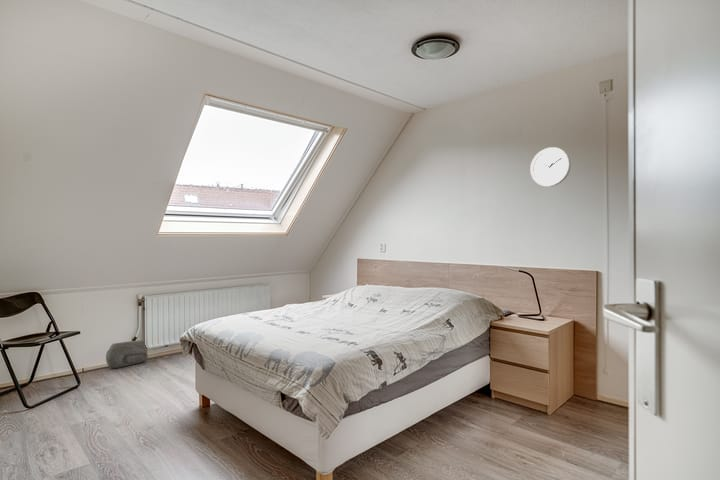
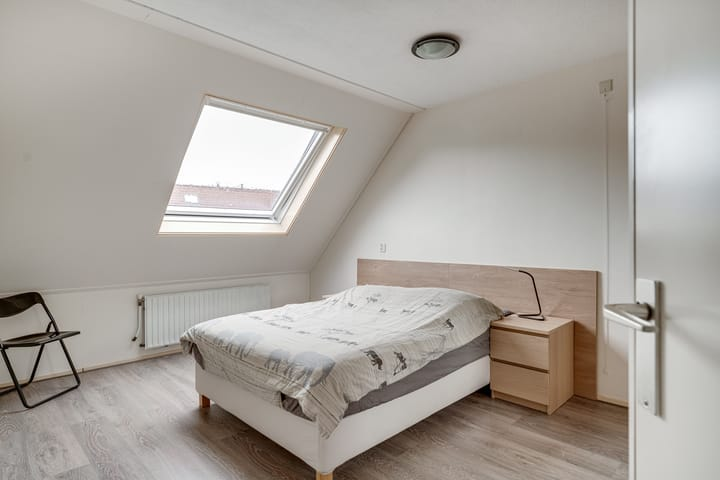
- bag (127, 352)
- wall clock (549, 166)
